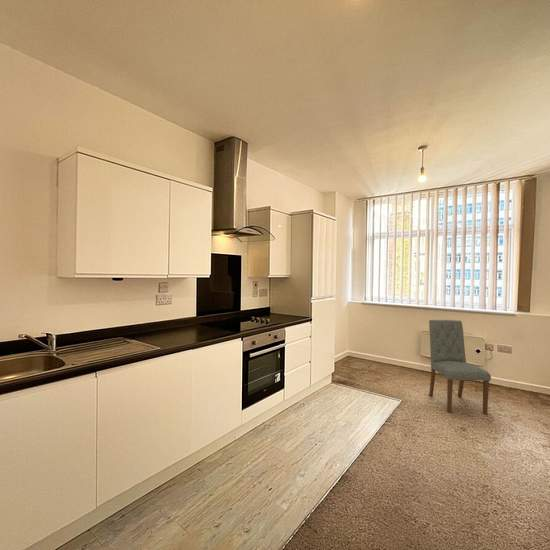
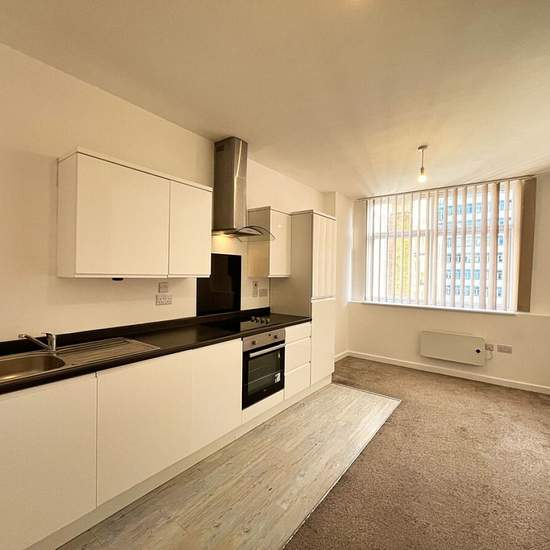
- dining chair (455, 363)
